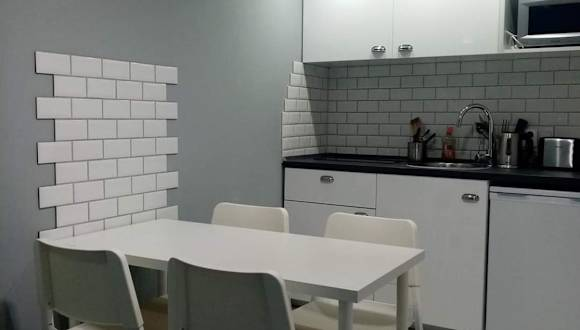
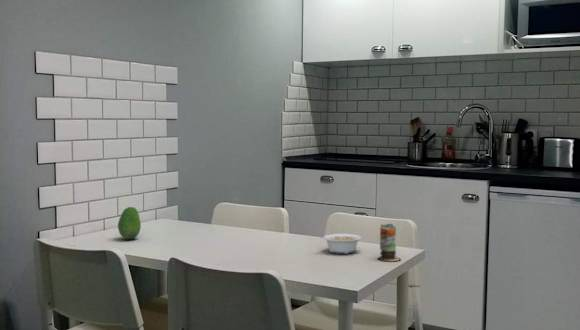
+ can (389, 240)
+ legume (341, 242)
+ fruit (129, 223)
